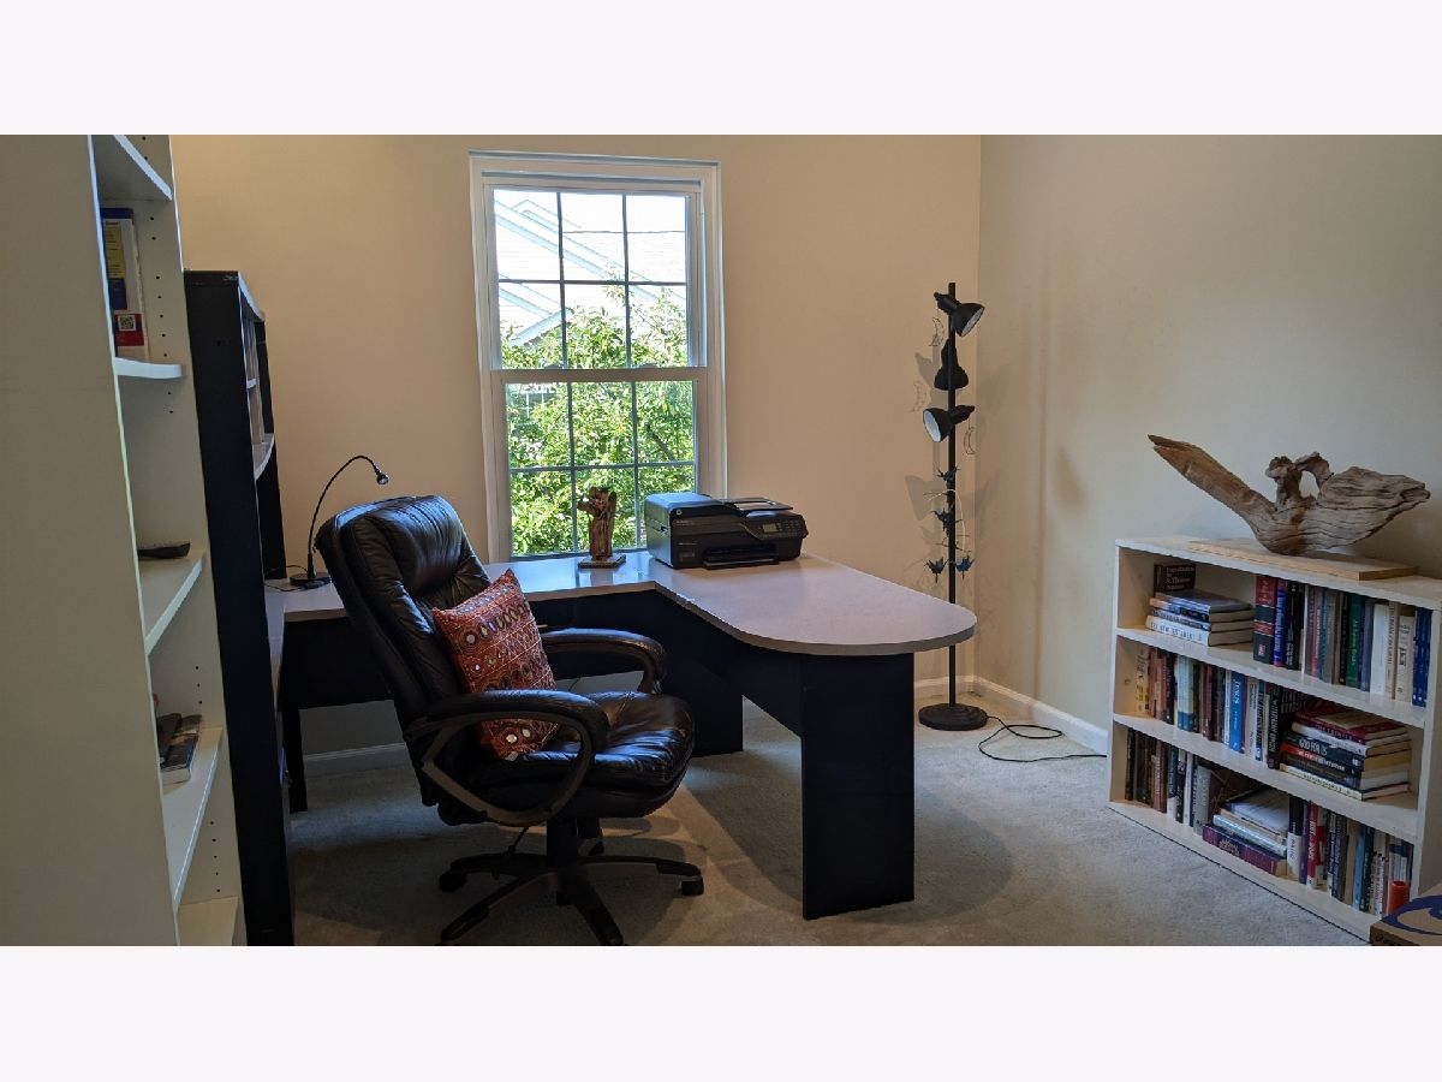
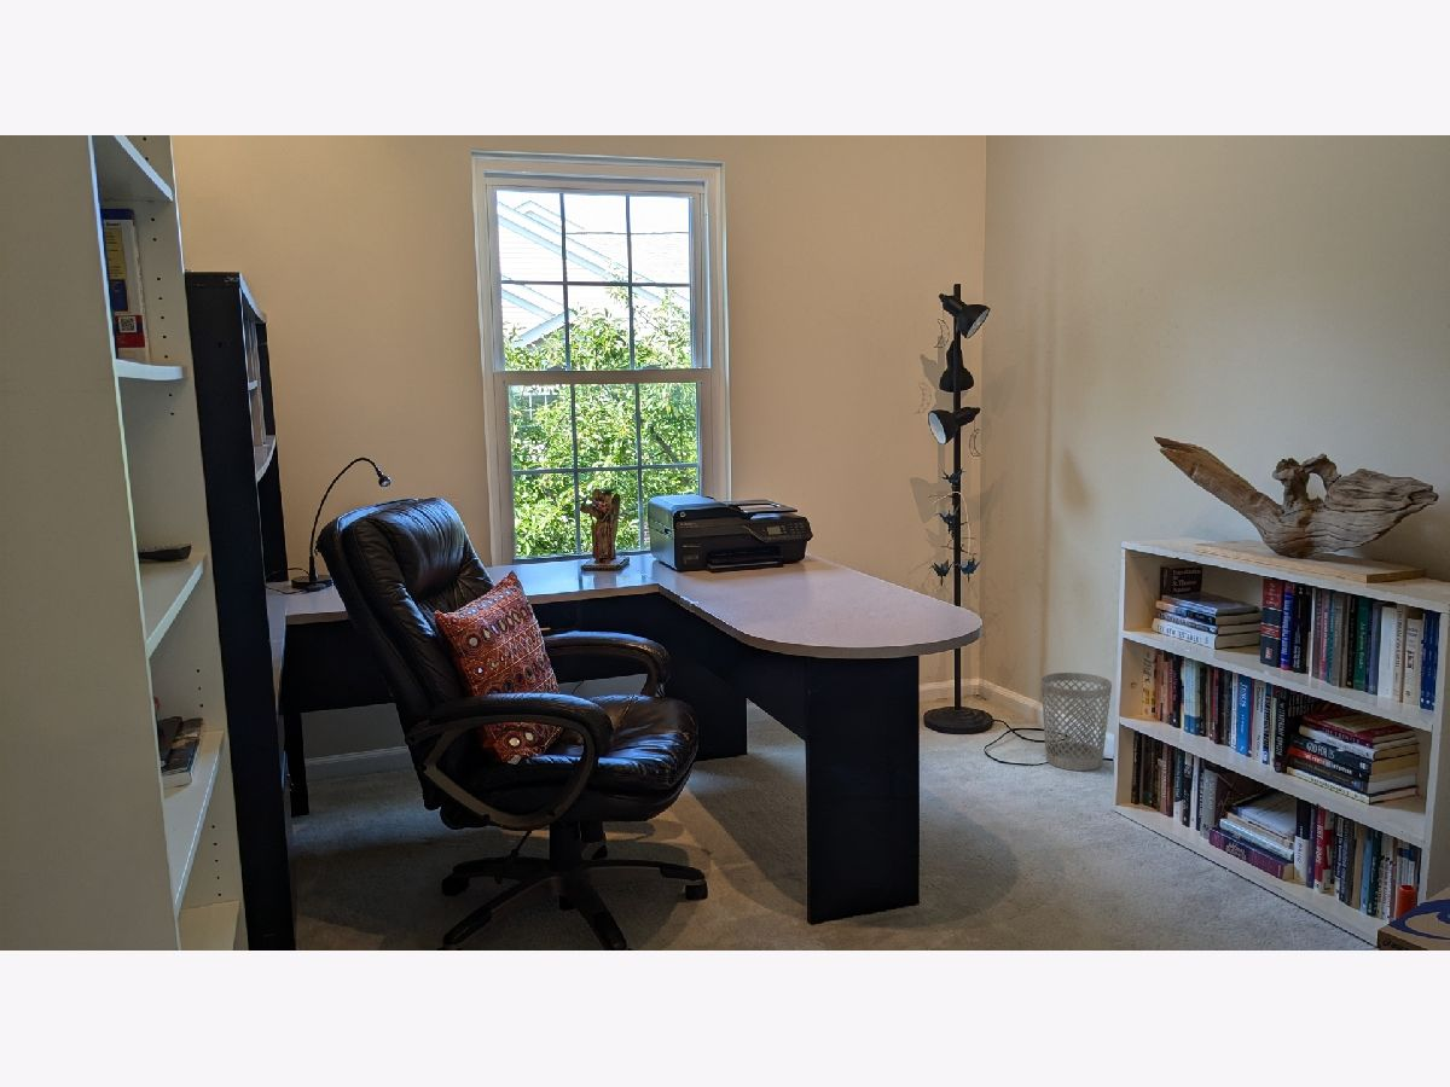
+ wastebasket (1075, 721)
